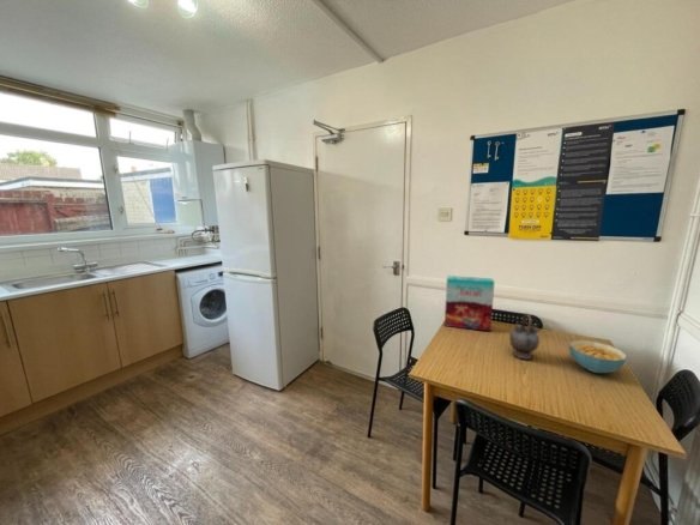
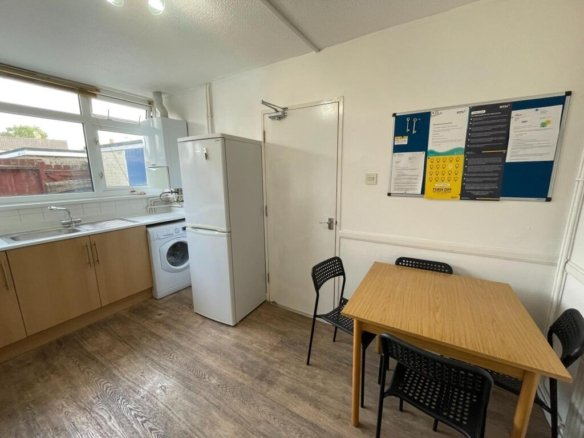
- teapot (525, 336)
- cereal bowl (595, 360)
- cereal box (467, 302)
